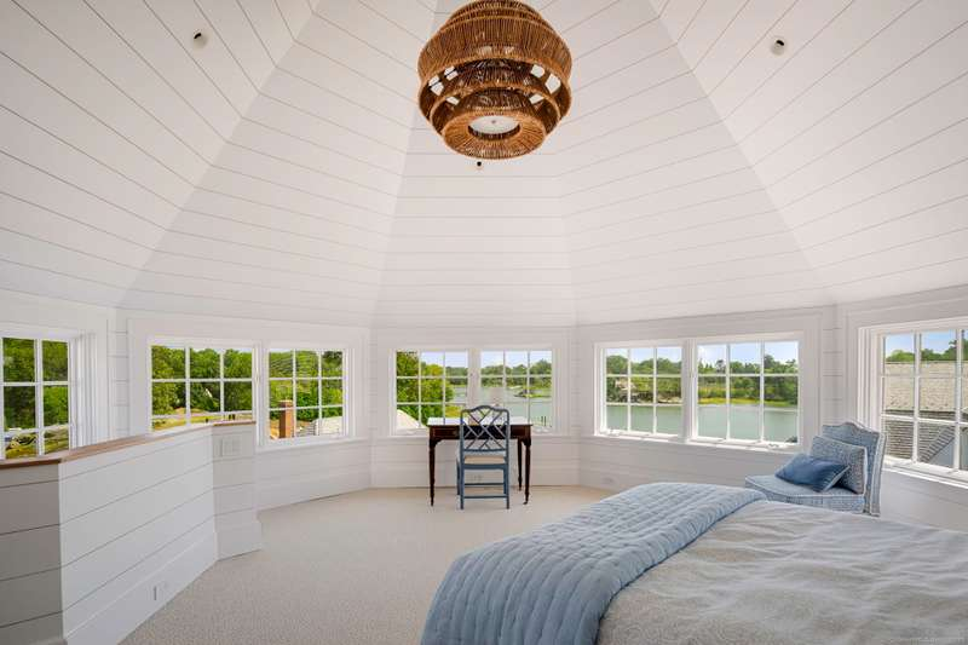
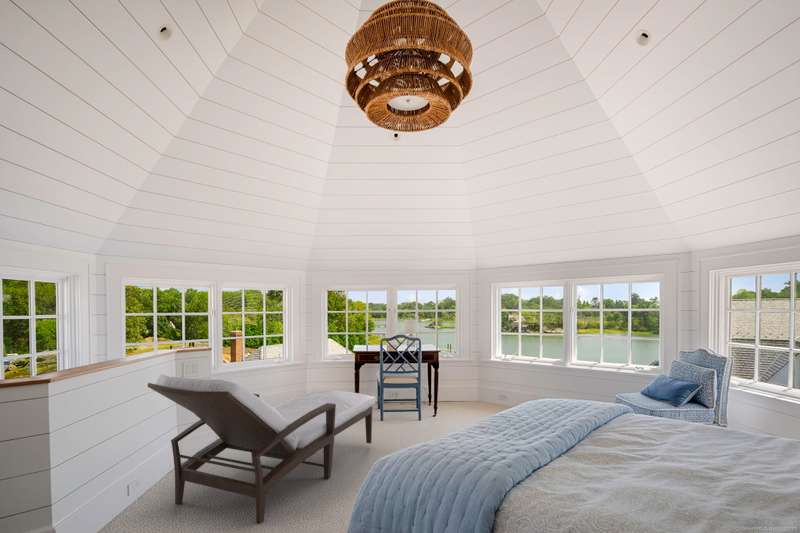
+ chaise longue (284, 414)
